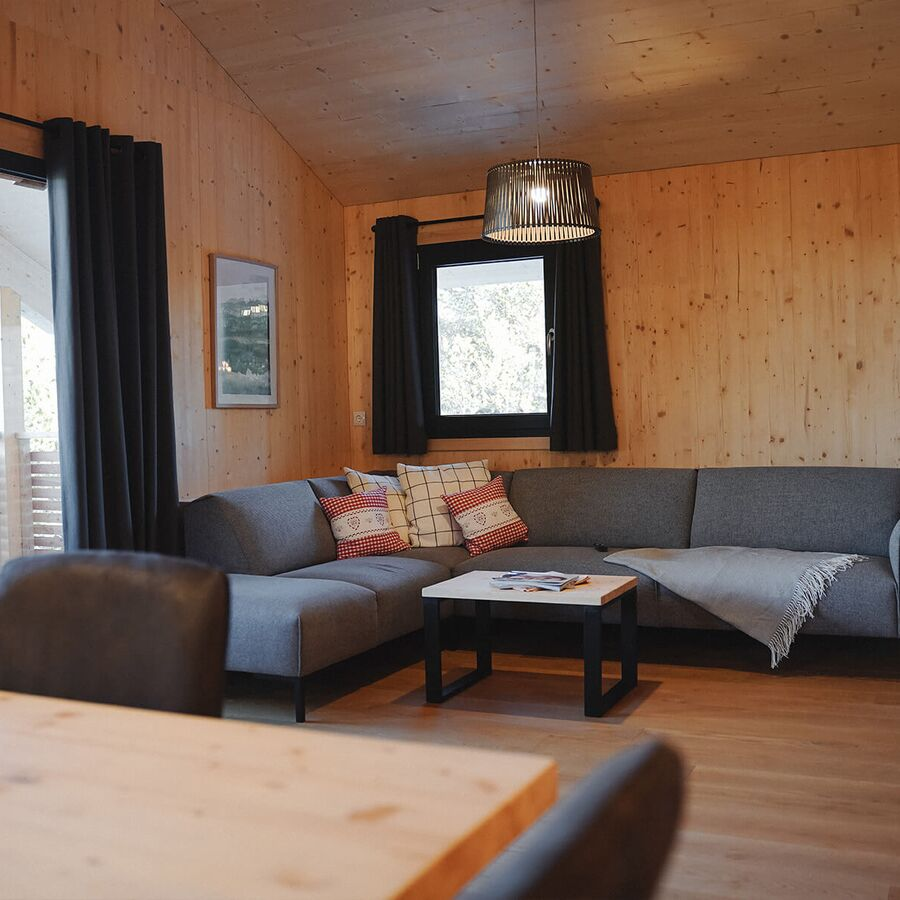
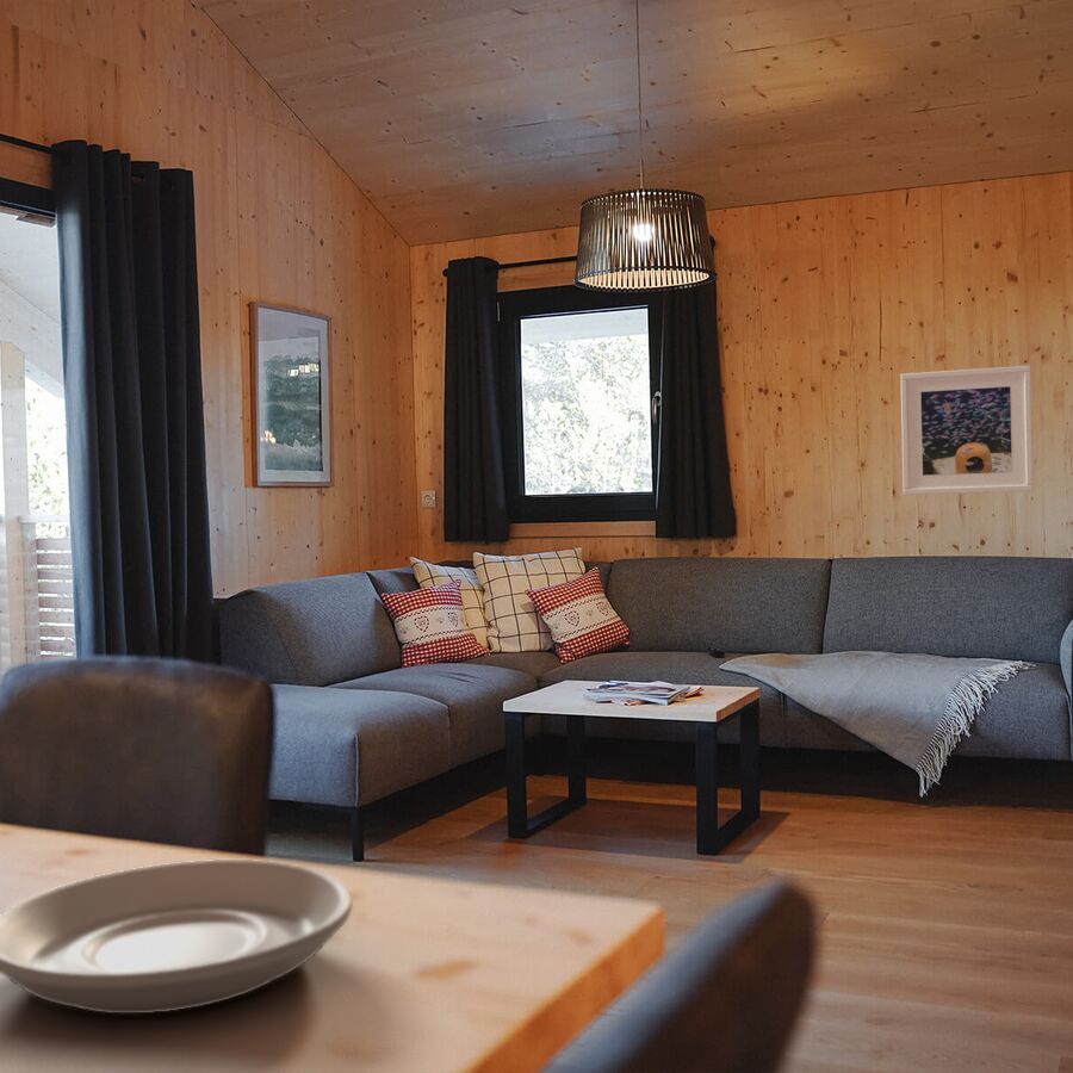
+ plate (174, 937)
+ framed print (966, 432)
